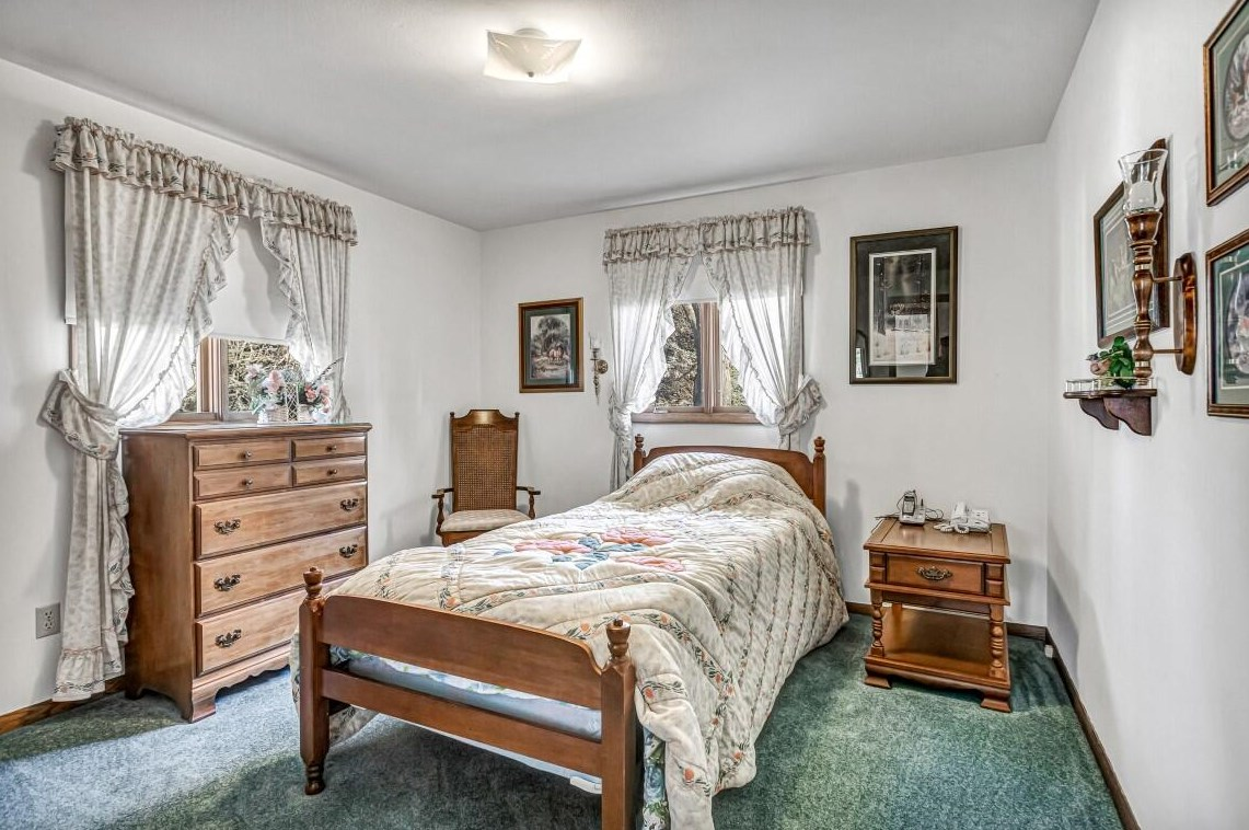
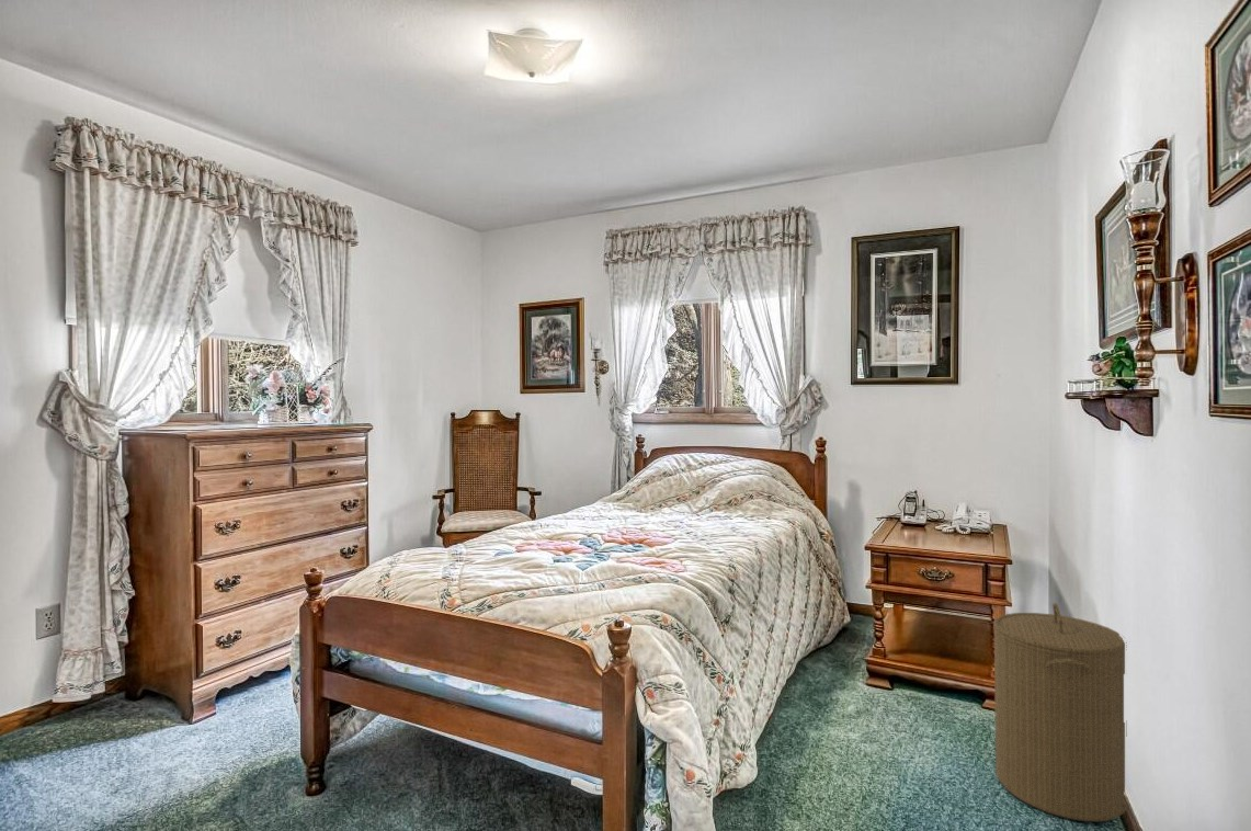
+ laundry hamper (1057, 696)
